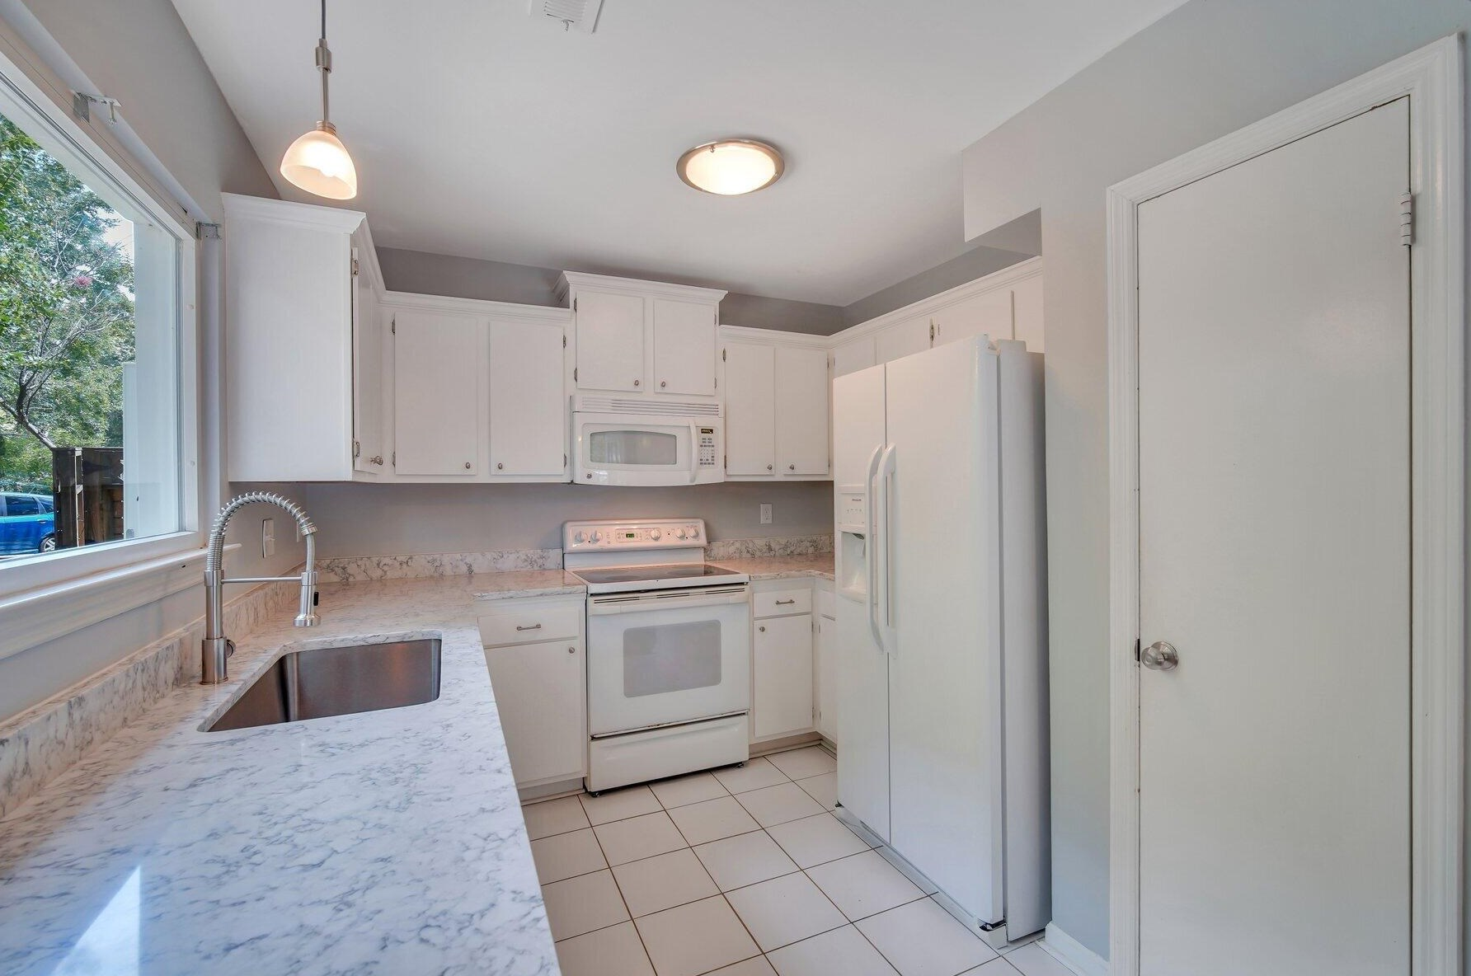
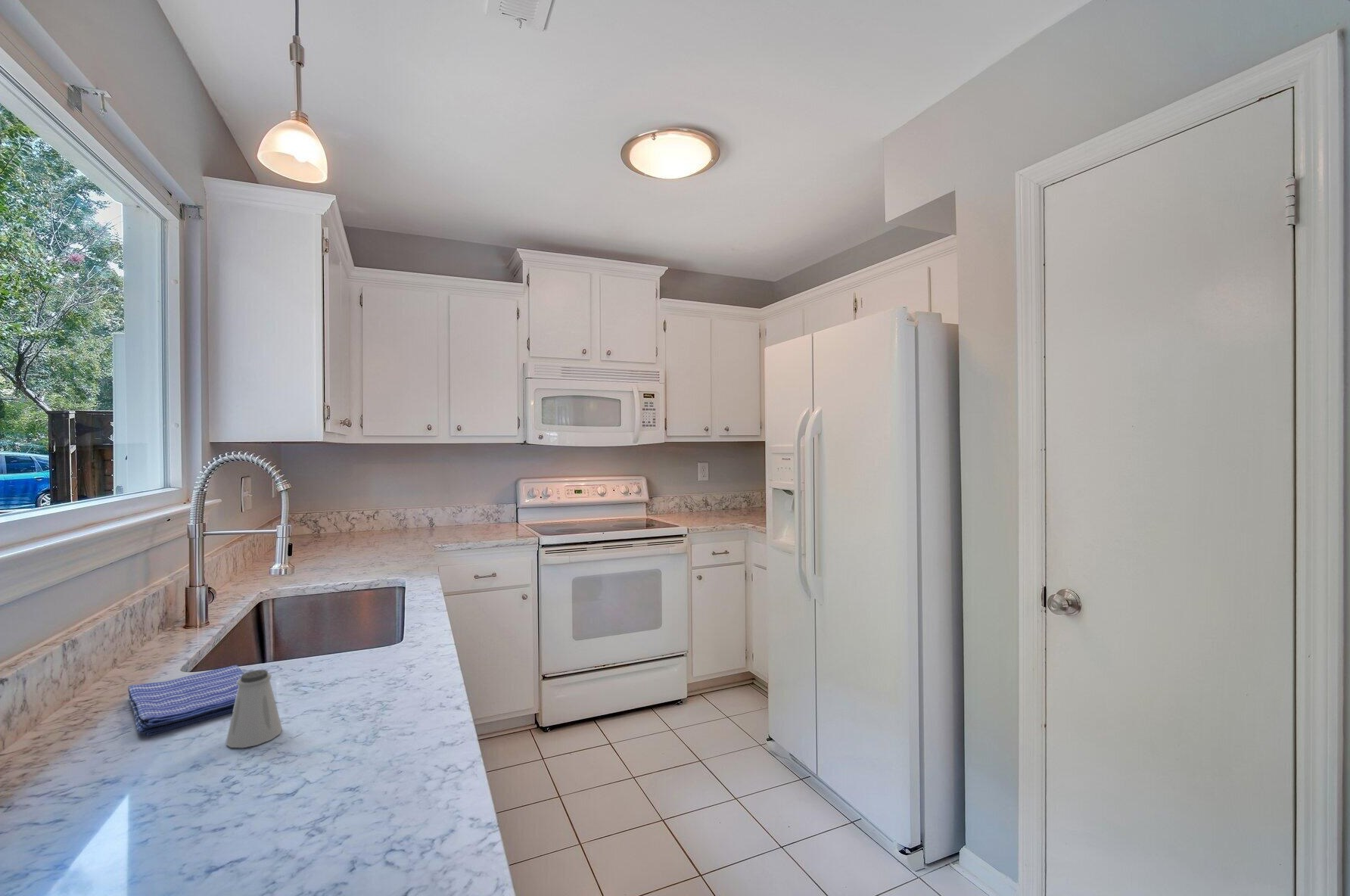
+ dish towel (195, 692)
+ saltshaker (254, 705)
